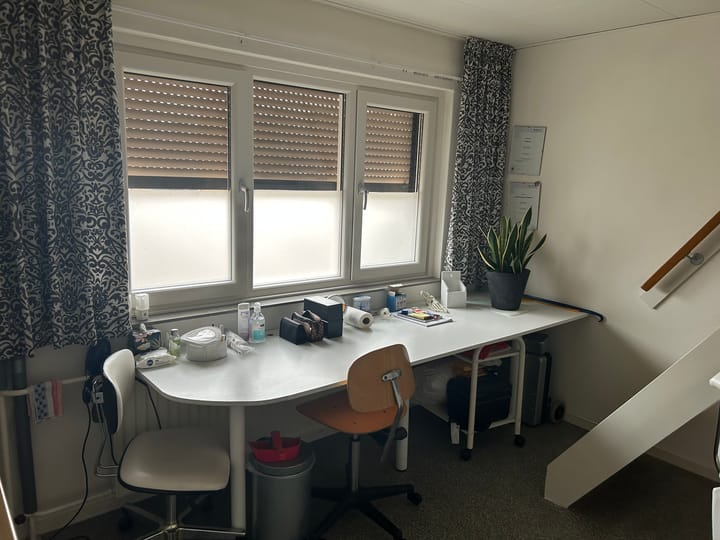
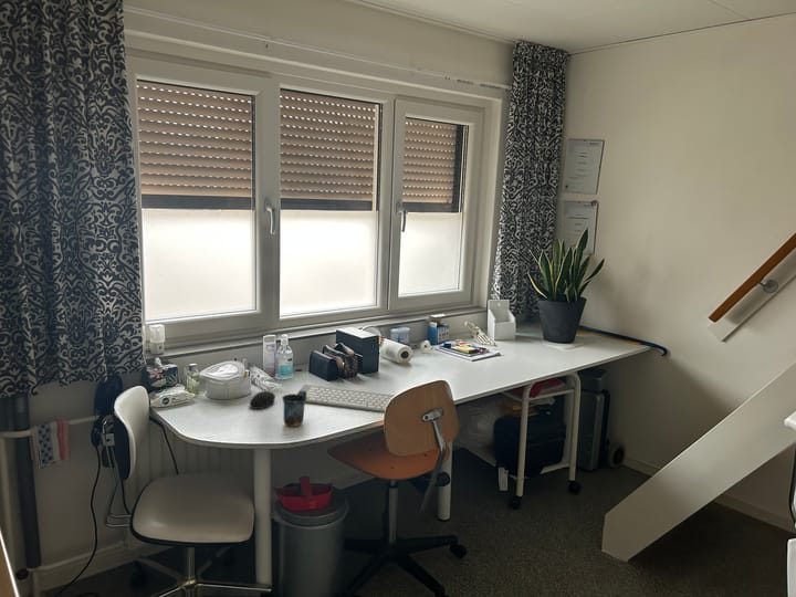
+ mug (297, 408)
+ computer keyboard (348, 398)
+ computer mouse (262, 398)
